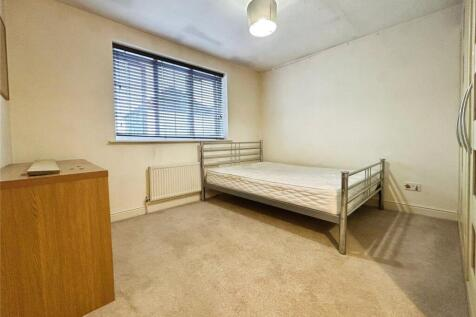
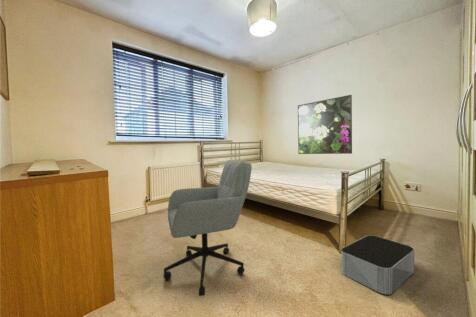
+ storage bin (377, 260)
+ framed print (322, 127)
+ office chair (205, 216)
